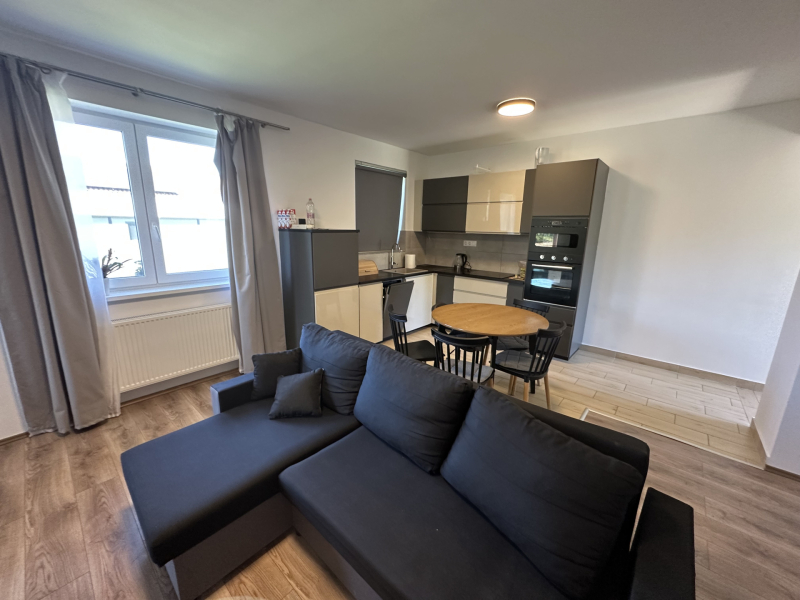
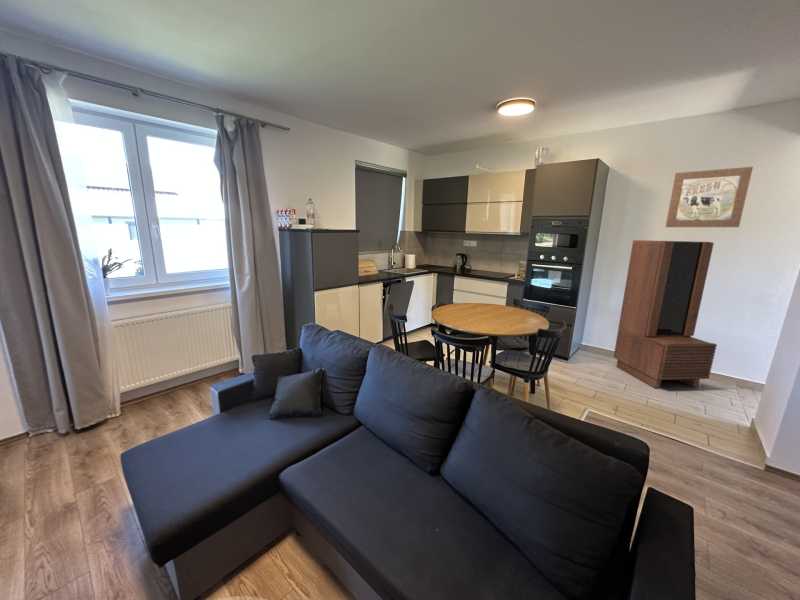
+ wall art (706, 199)
+ cabinet (668, 312)
